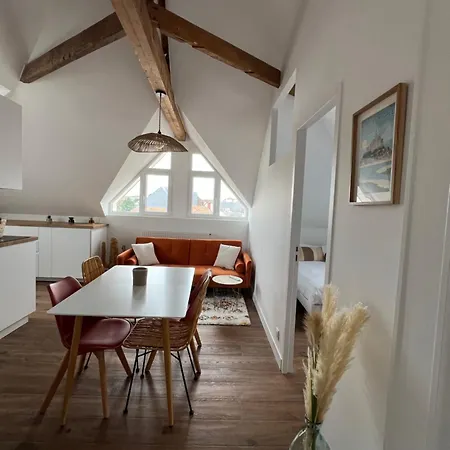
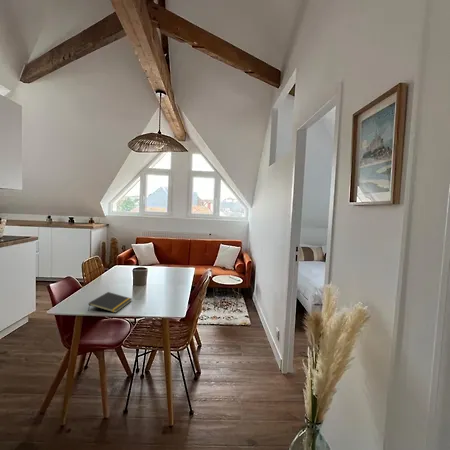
+ notepad (111, 301)
